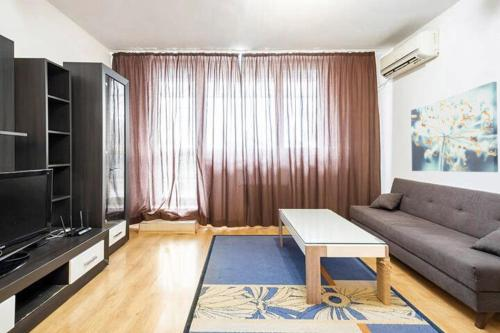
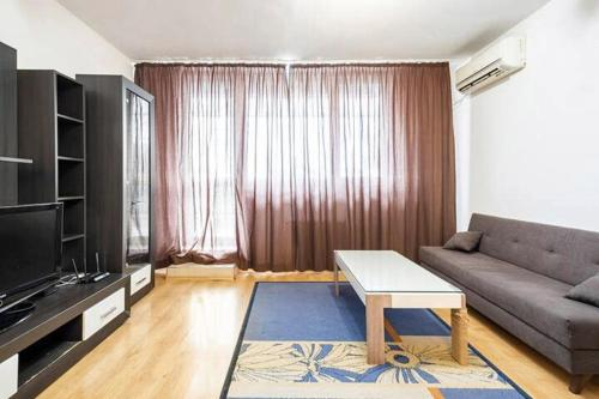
- wall art (446, 135)
